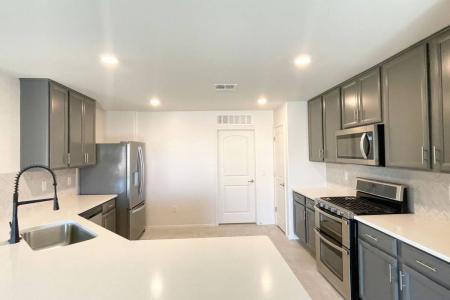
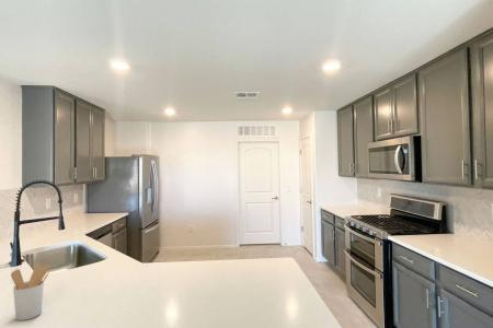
+ utensil holder (33, 290)
